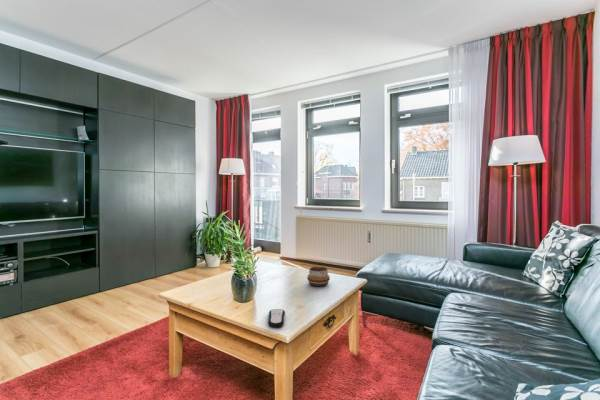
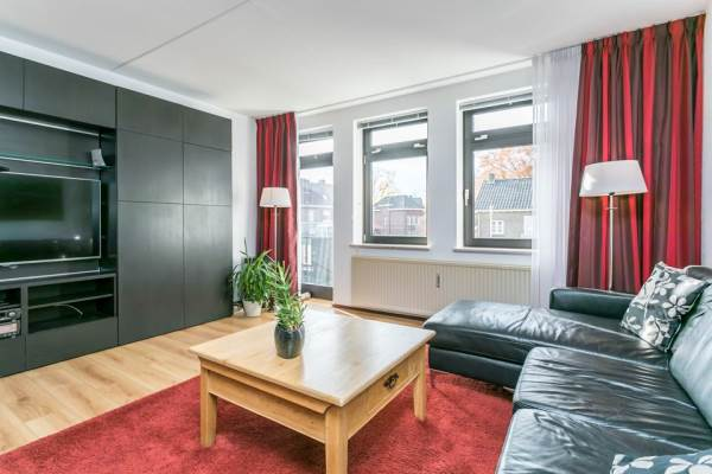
- decorative bowl (318, 276)
- remote control (276, 317)
